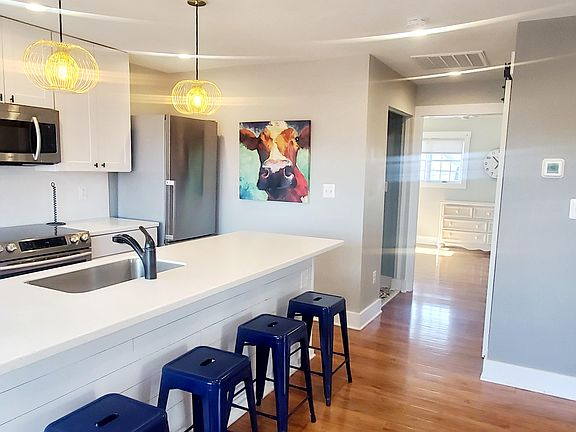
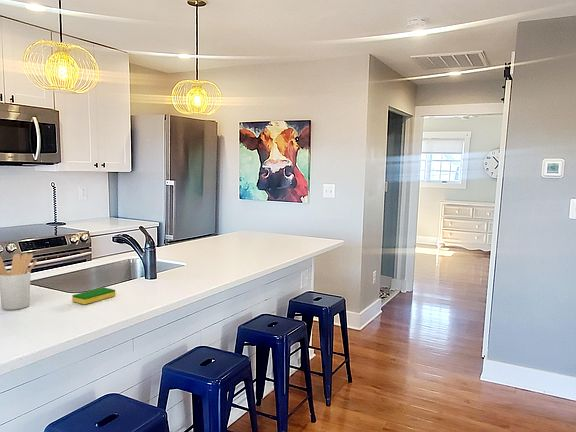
+ utensil holder (17, 279)
+ dish sponge (94, 295)
